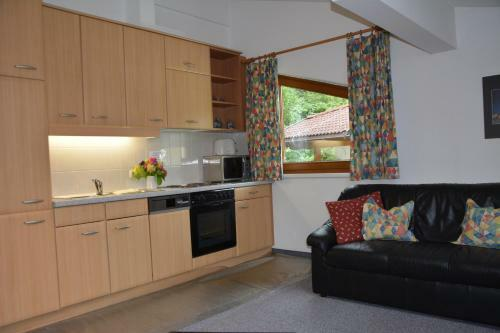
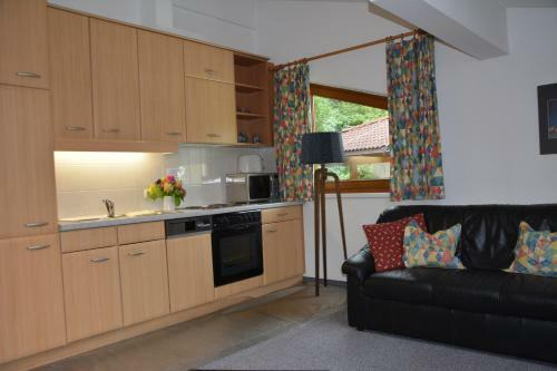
+ floor lamp (324, 213)
